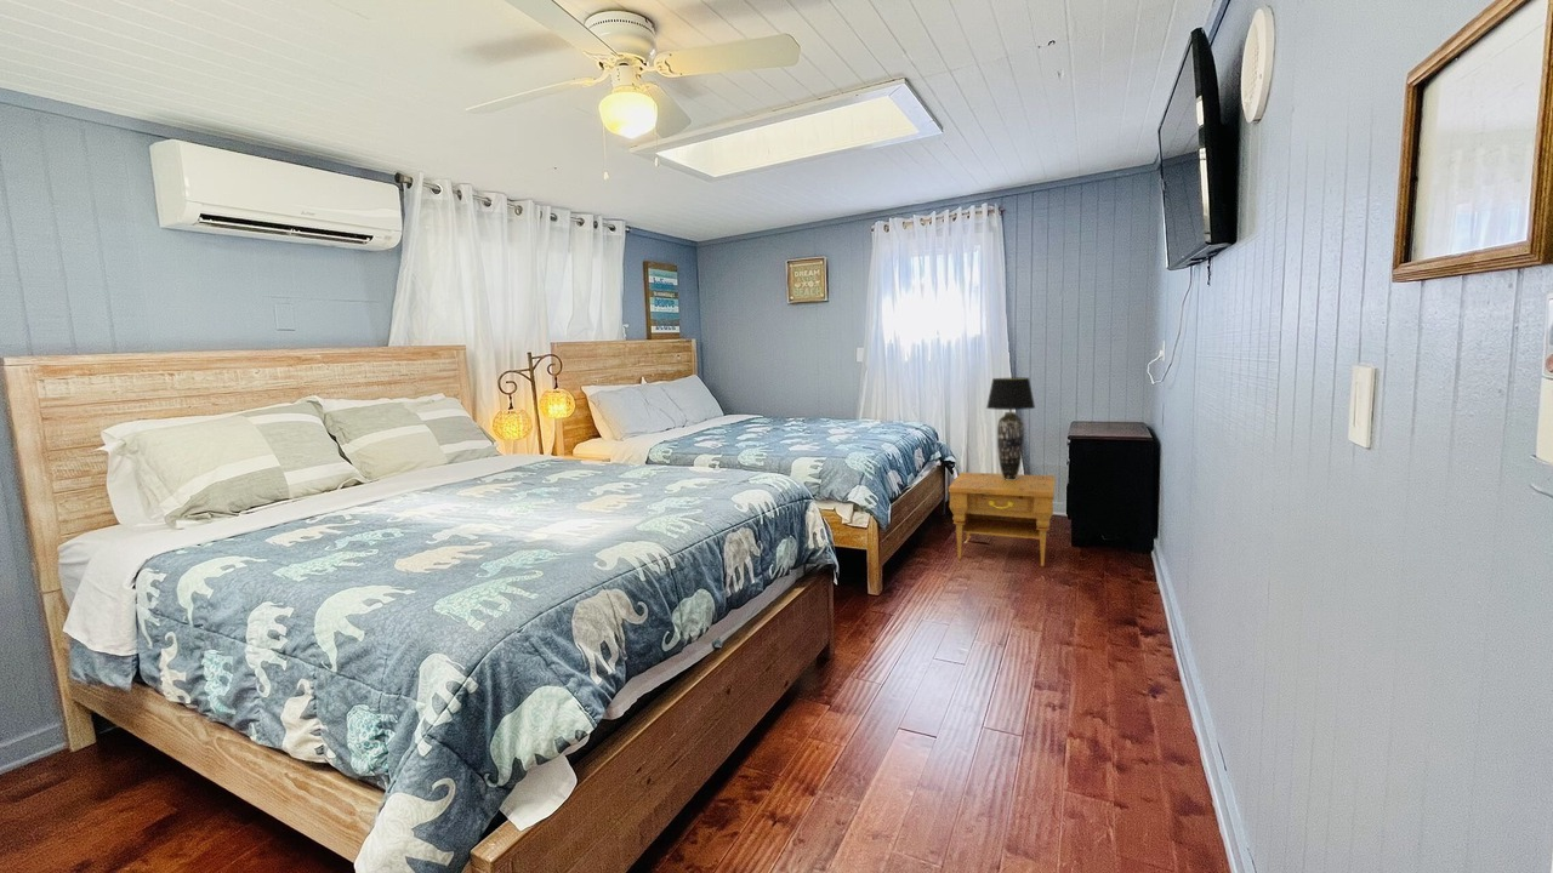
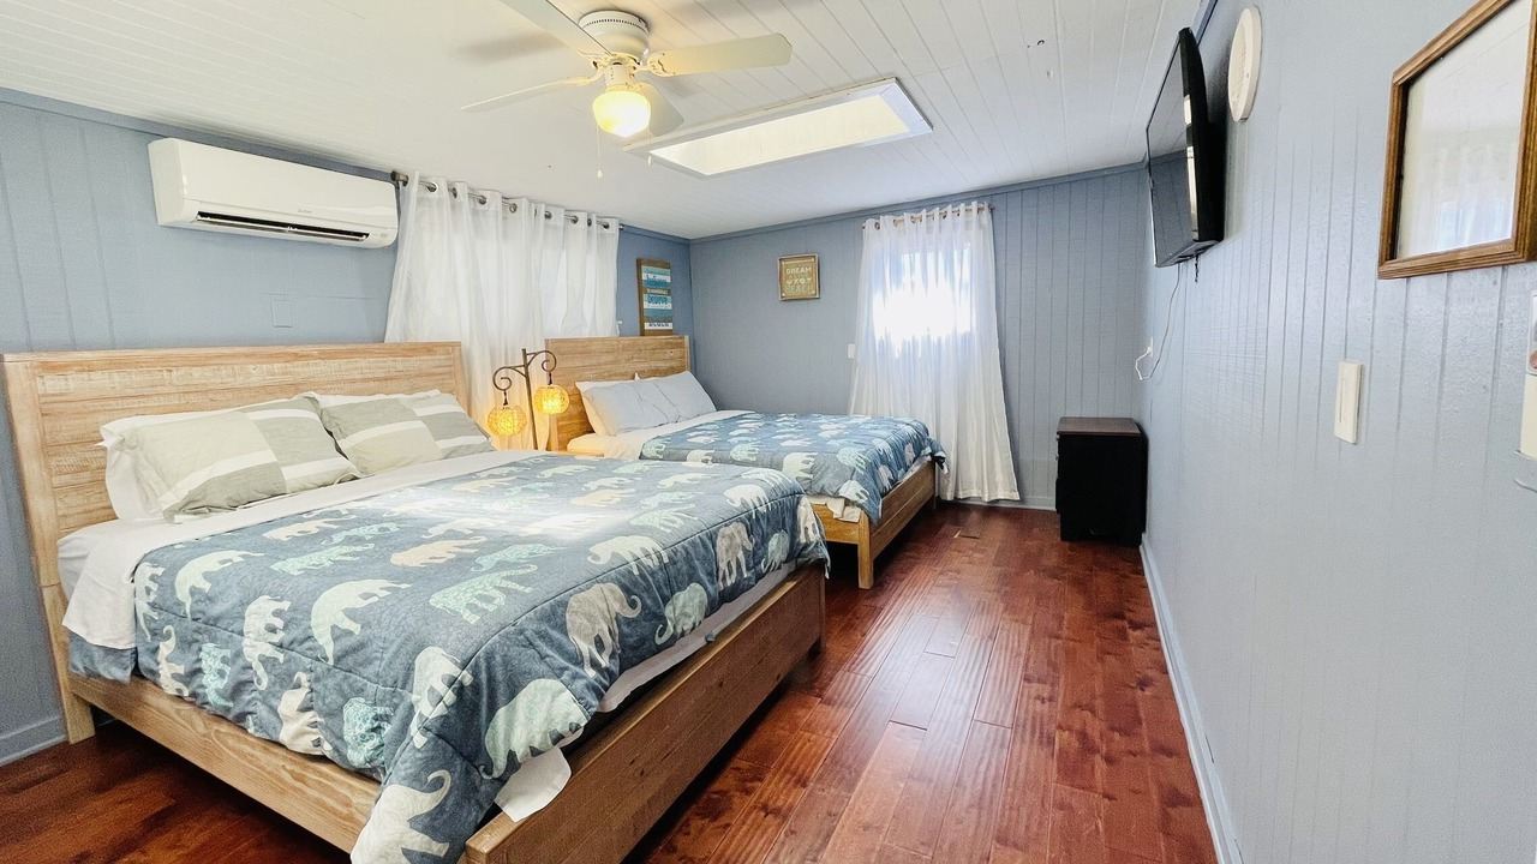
- nightstand (1002, 517)
- table lamp (1009, 428)
